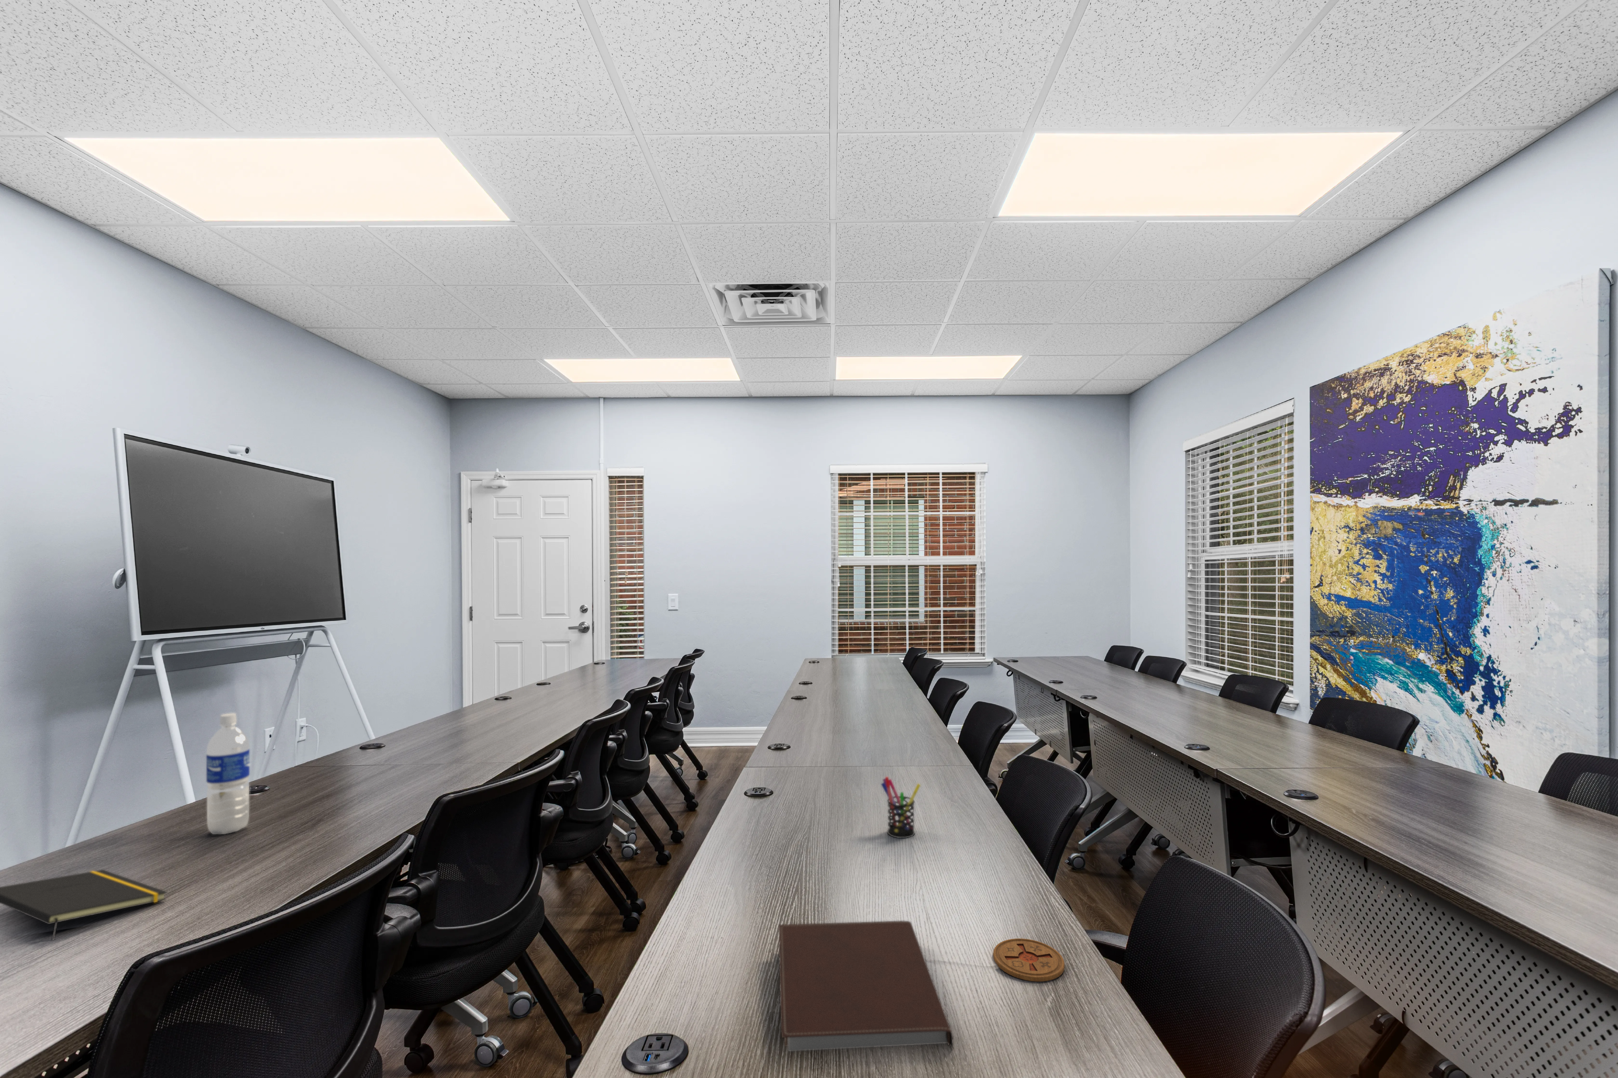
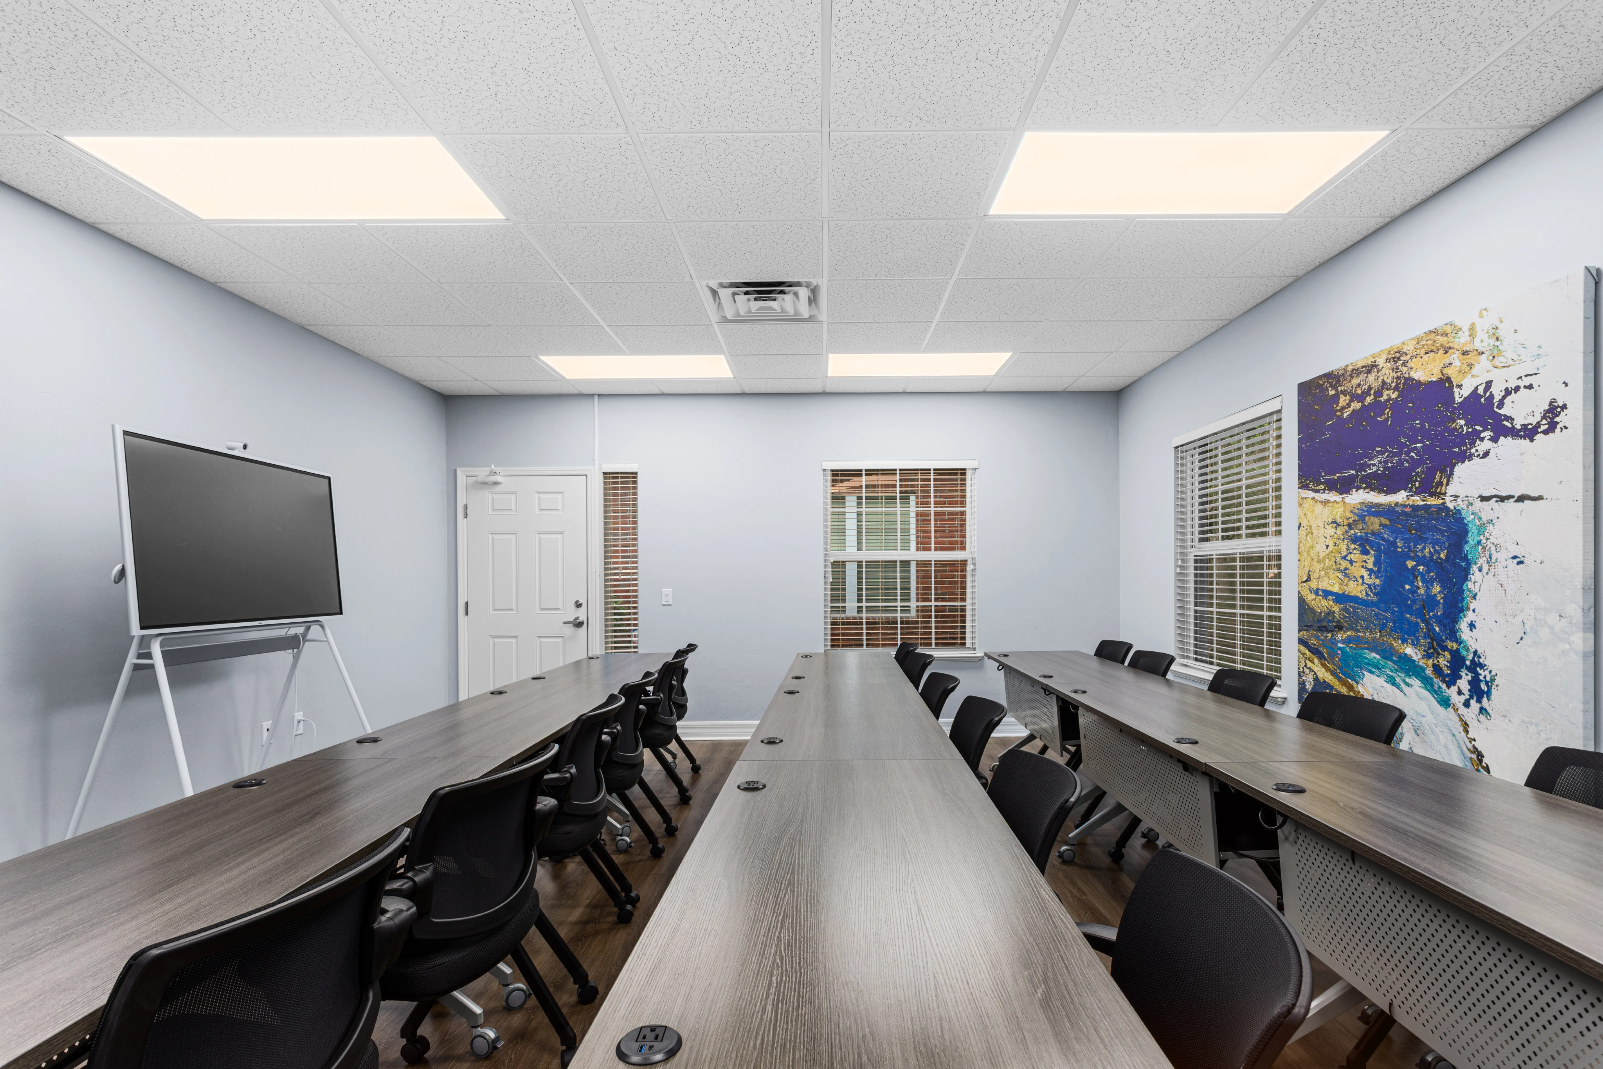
- coaster (1028, 959)
- water bottle (229, 772)
- notebook (855, 982)
- notepad (78, 894)
- pen holder (899, 806)
